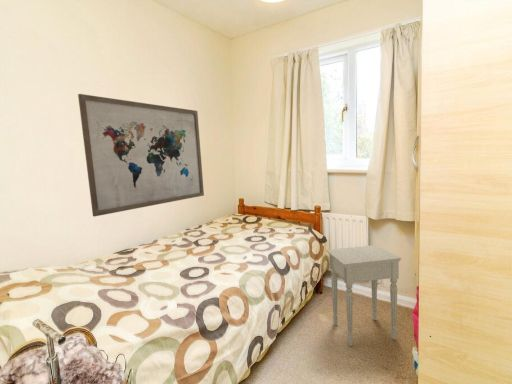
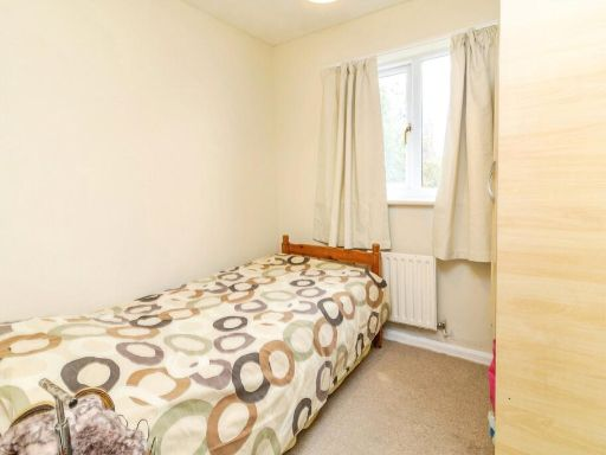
- wall art (153, 155)
- nightstand (352, 292)
